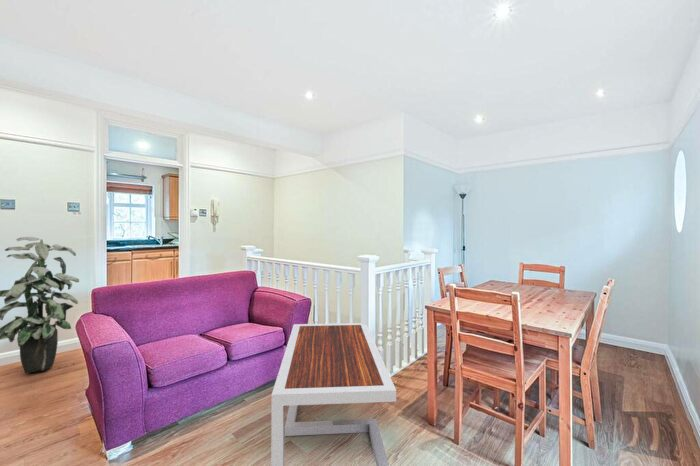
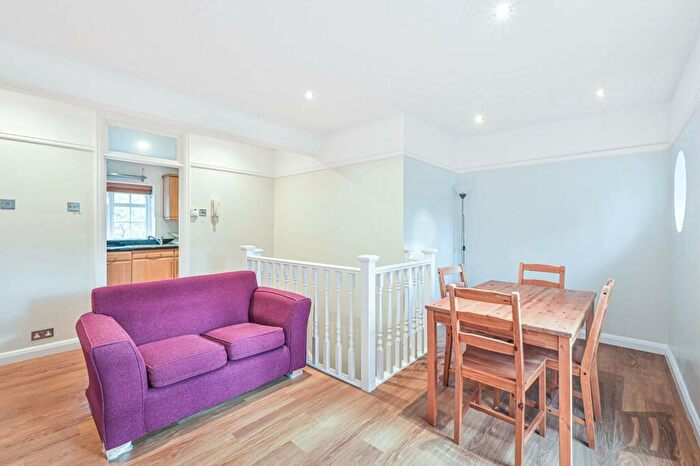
- indoor plant (35, 302)
- coffee table (331, 390)
